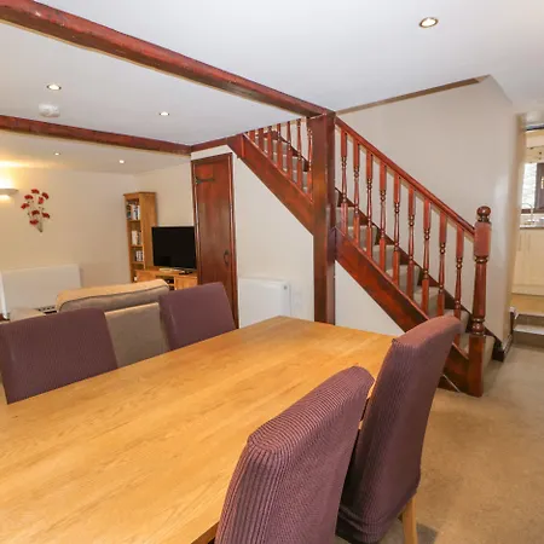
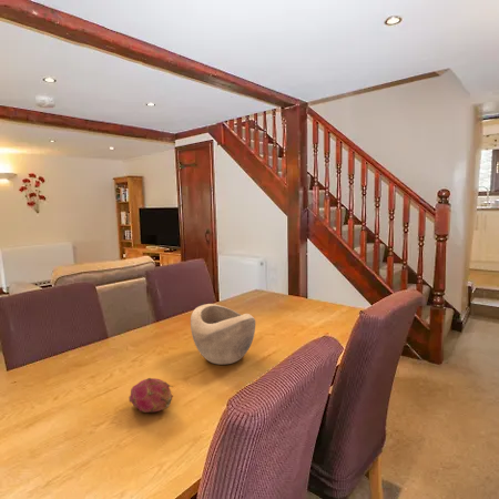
+ decorative bowl (223, 333)
+ fruit (150, 393)
